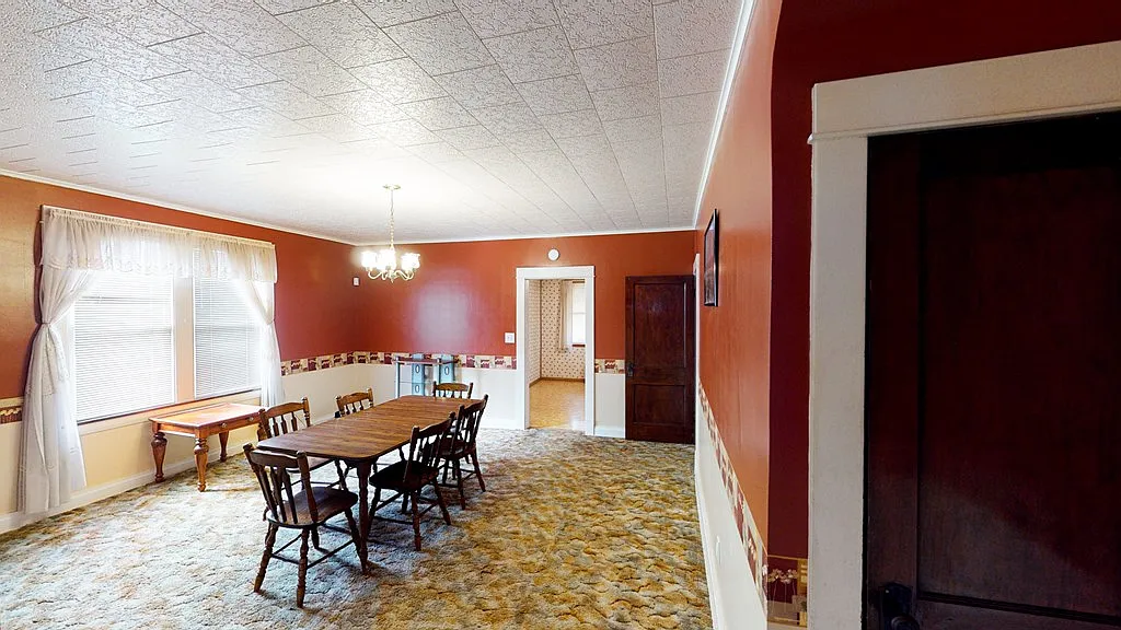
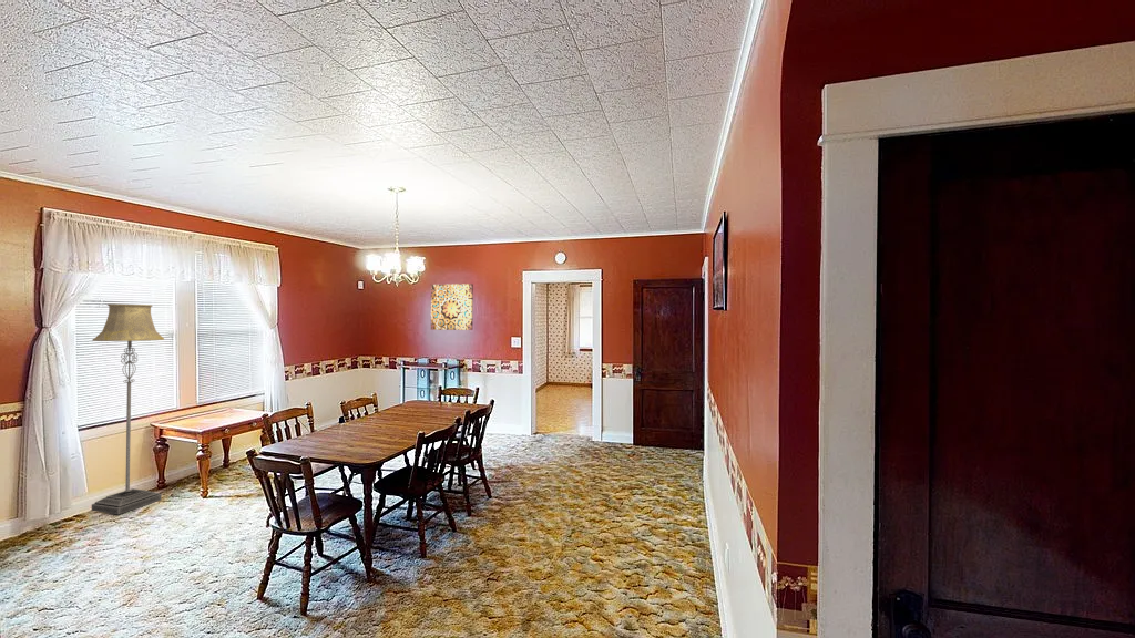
+ floor lamp (129, 404)
+ wall art (451, 307)
